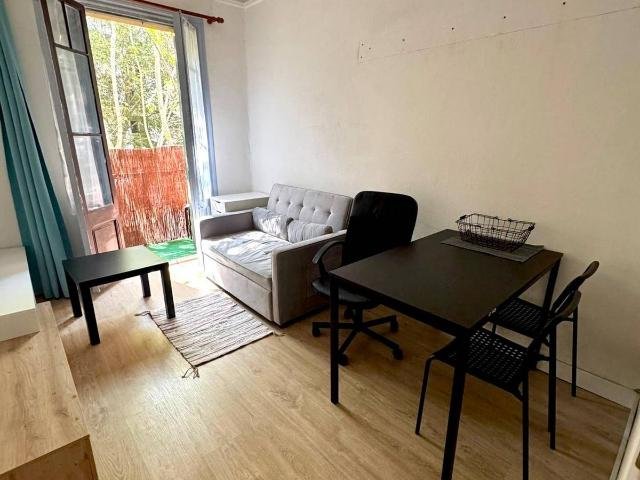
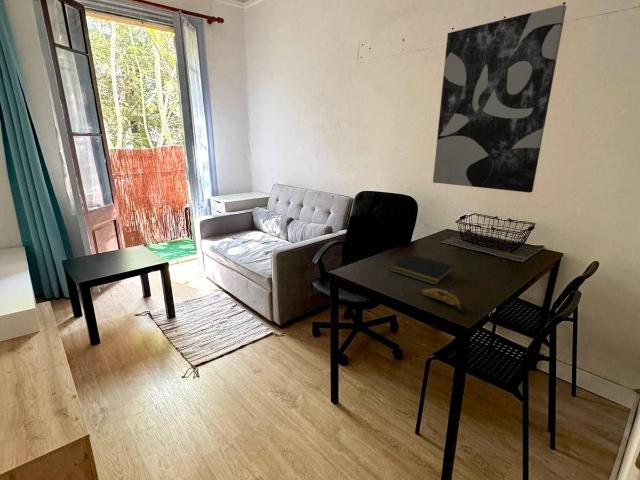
+ wall art (488, 109)
+ notepad (421, 268)
+ banana (444, 297)
